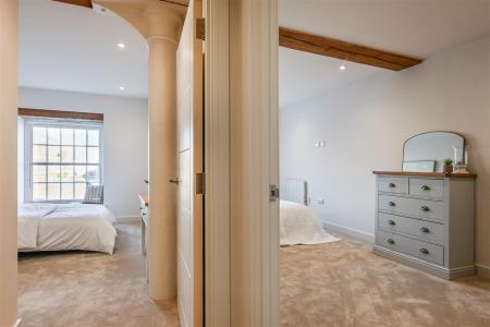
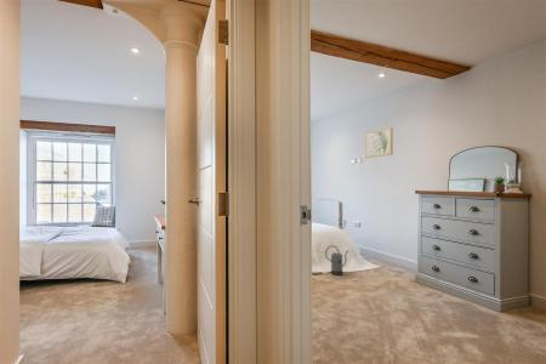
+ watering can (336, 258)
+ wall art (377, 143)
